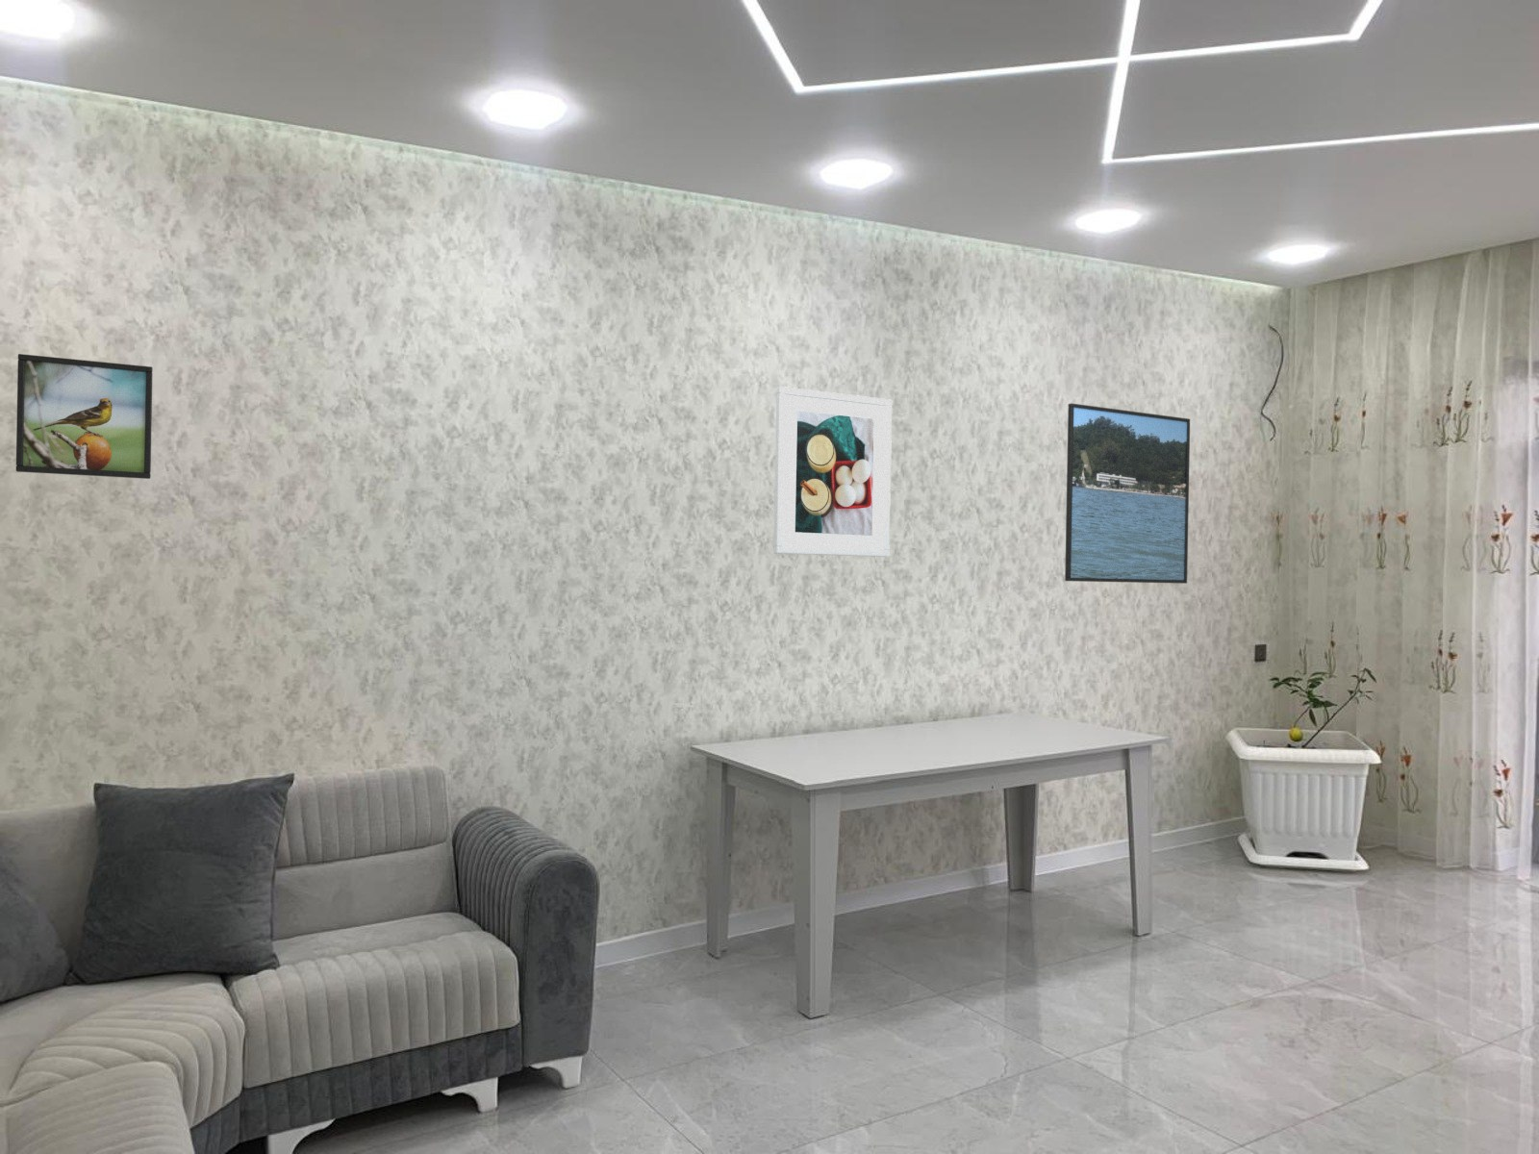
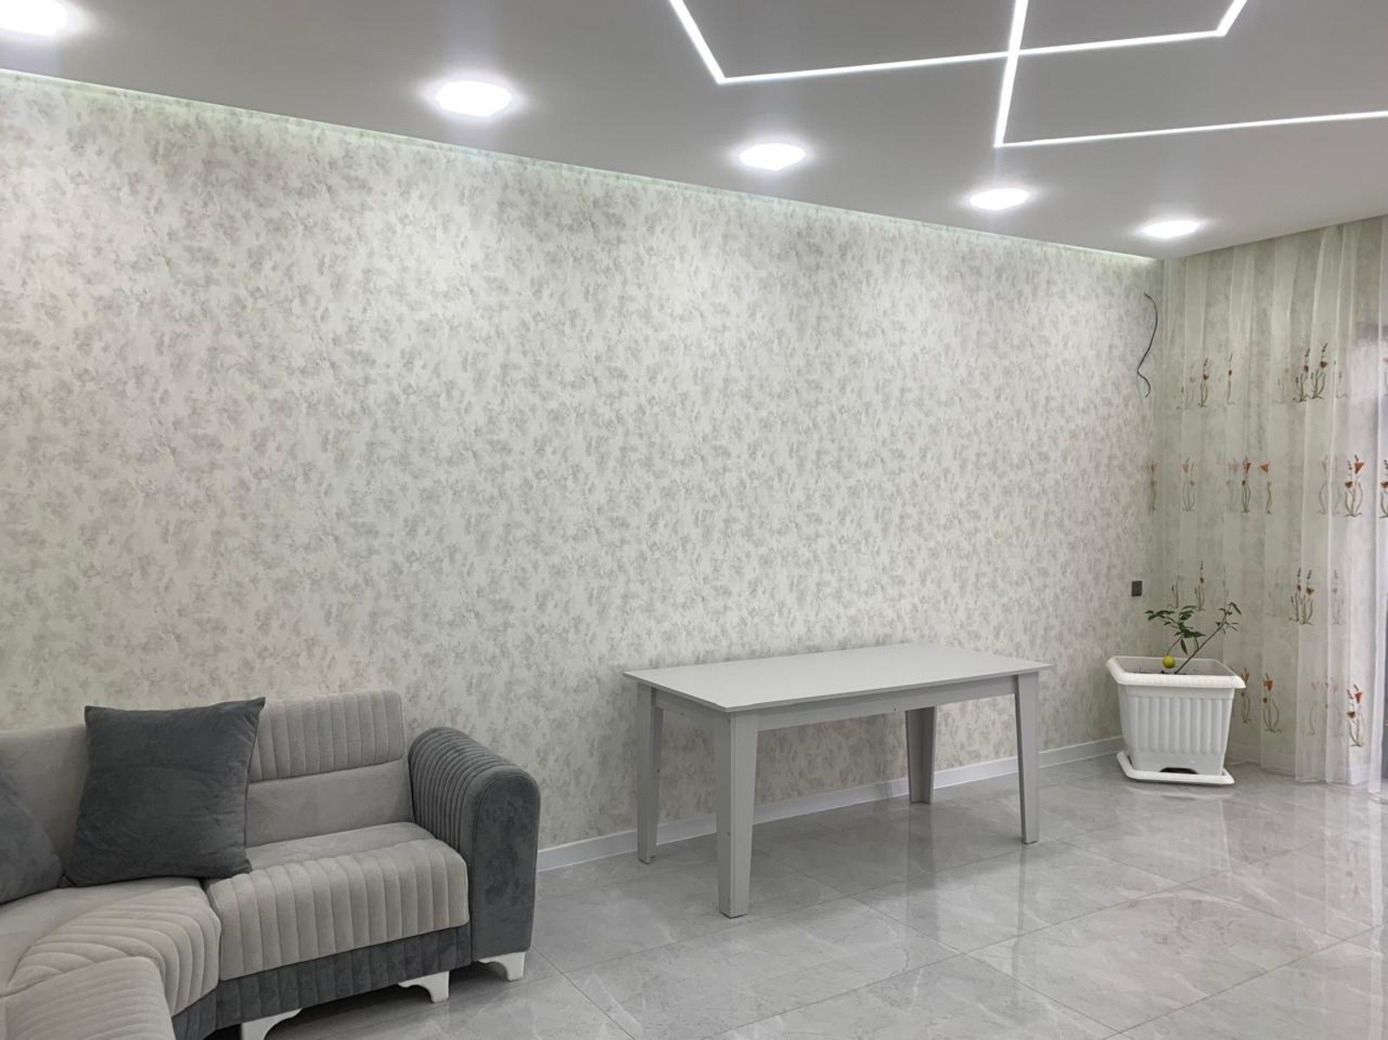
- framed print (86, 417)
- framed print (1129, 496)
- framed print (834, 474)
